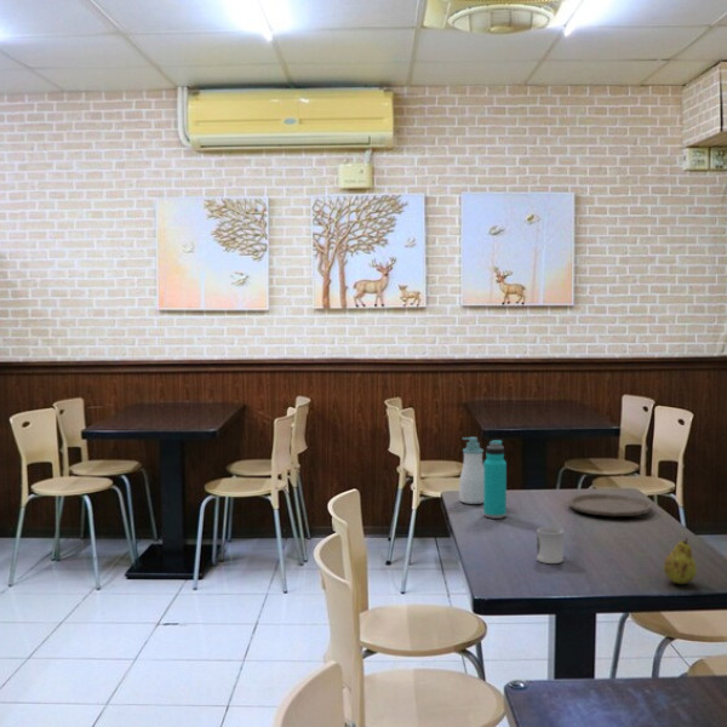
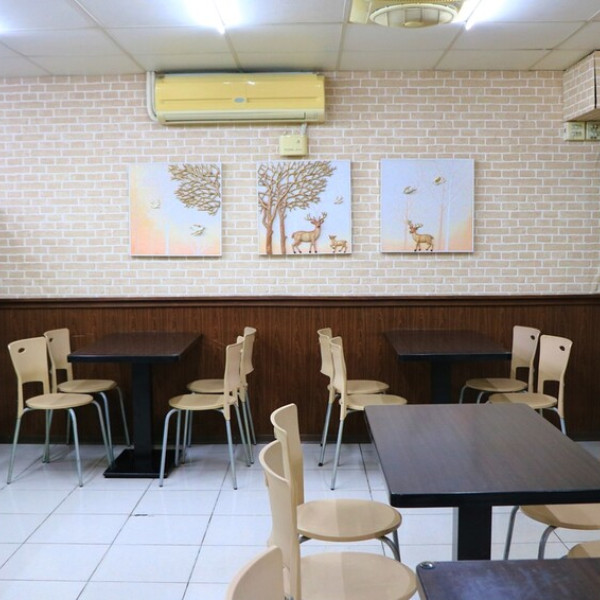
- fruit (679, 559)
- water bottle (494, 477)
- plate (609, 505)
- cup (550, 543)
- soap bottle (473, 469)
